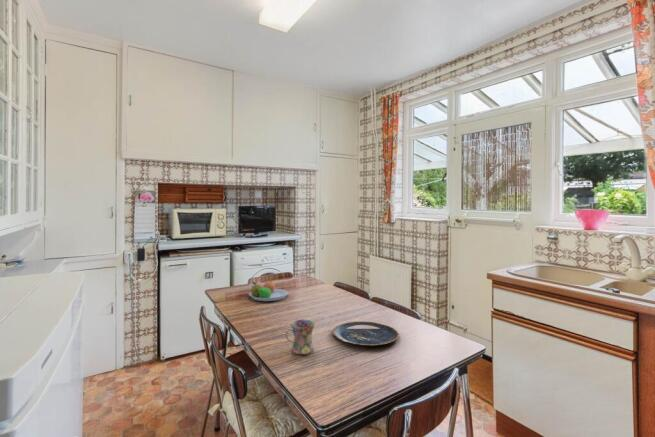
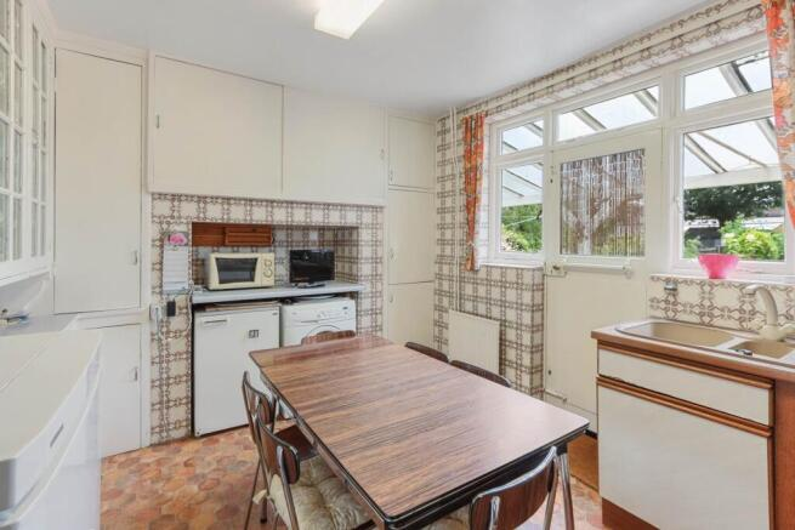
- fruit bowl (267, 289)
- mug (299, 337)
- plate (365, 333)
